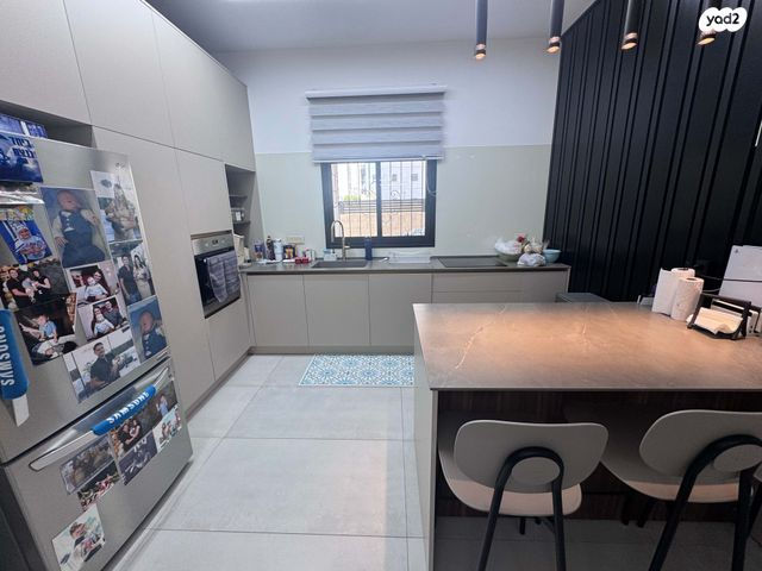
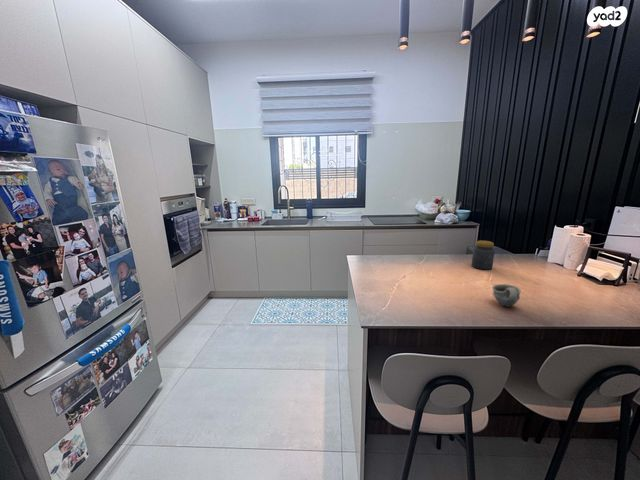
+ jar (483, 254)
+ cup (505, 294)
